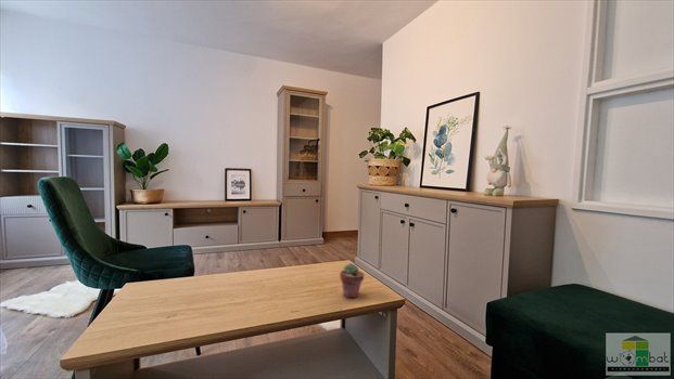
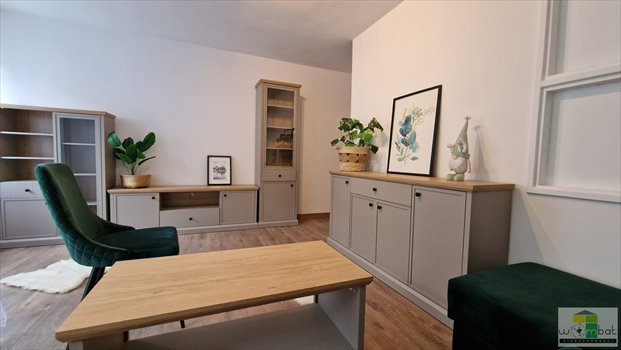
- potted succulent (352, 278)
